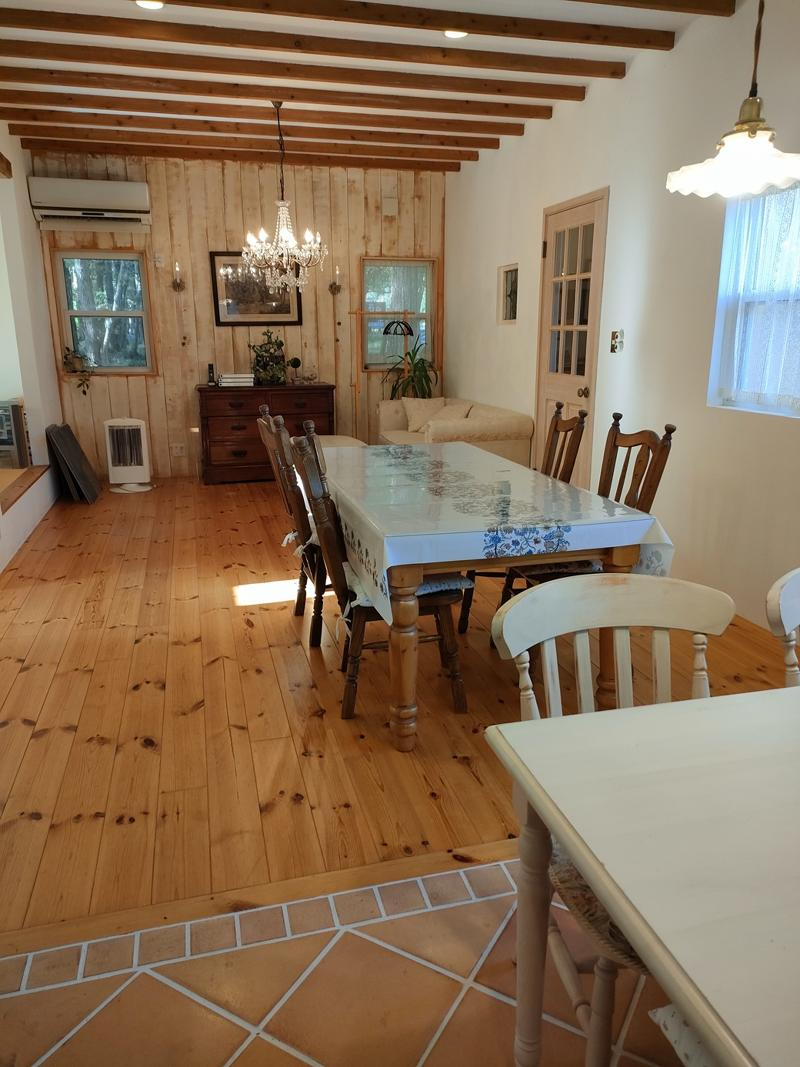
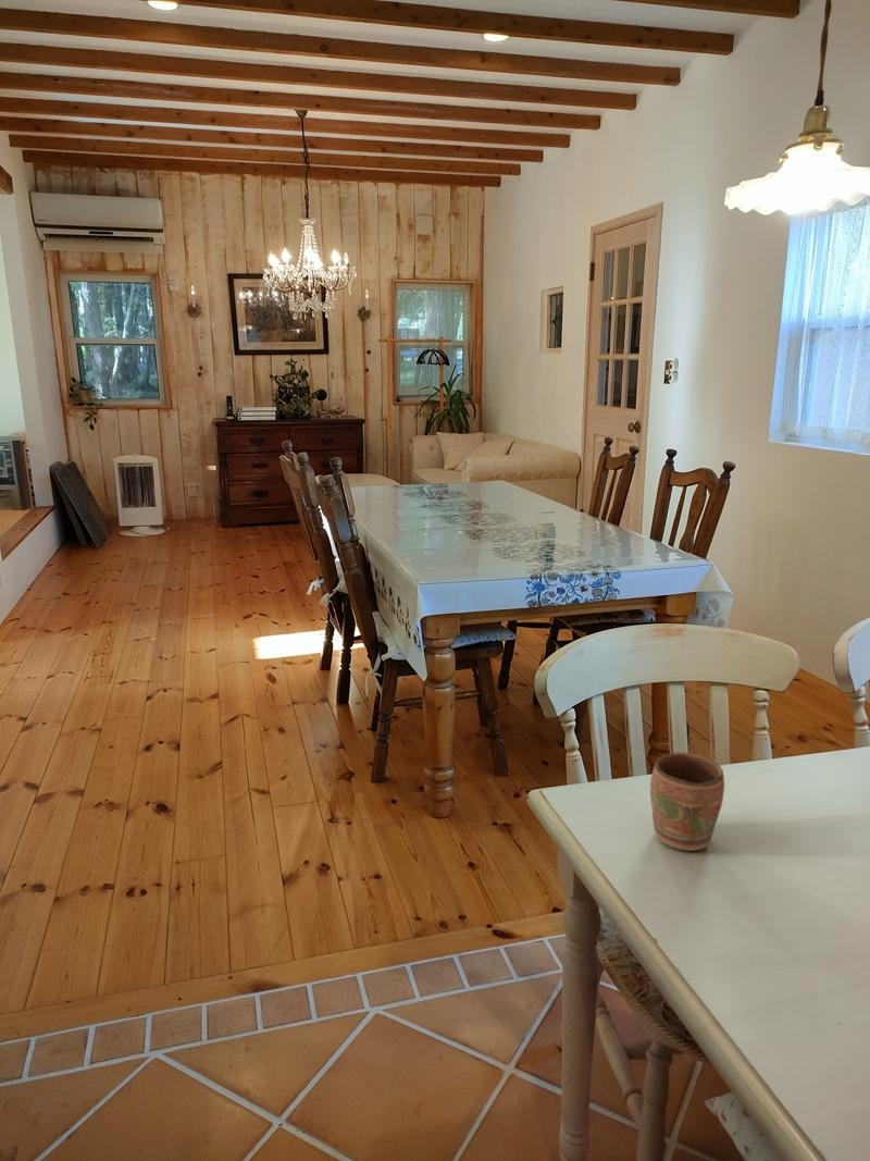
+ mug (689, 801)
